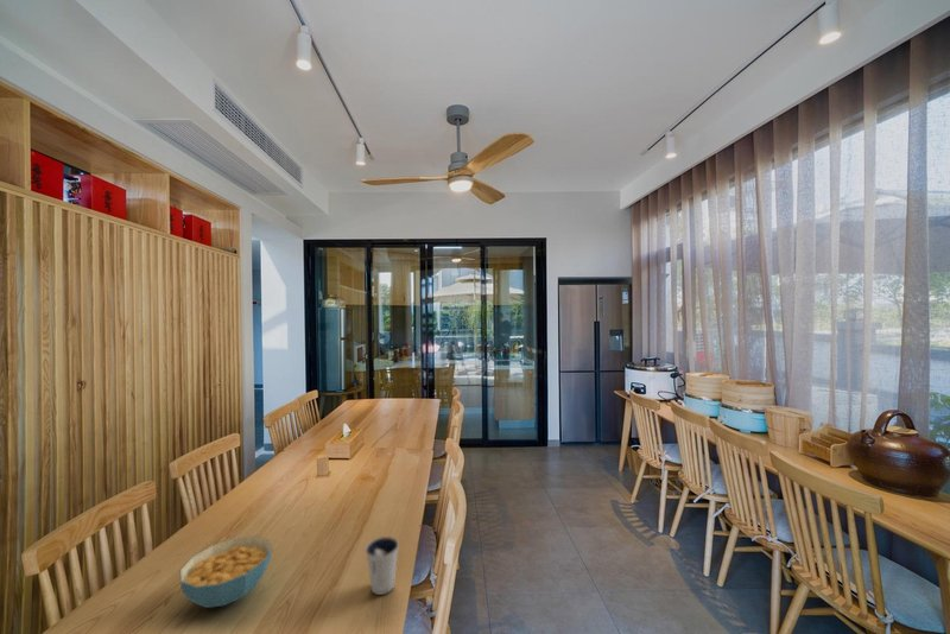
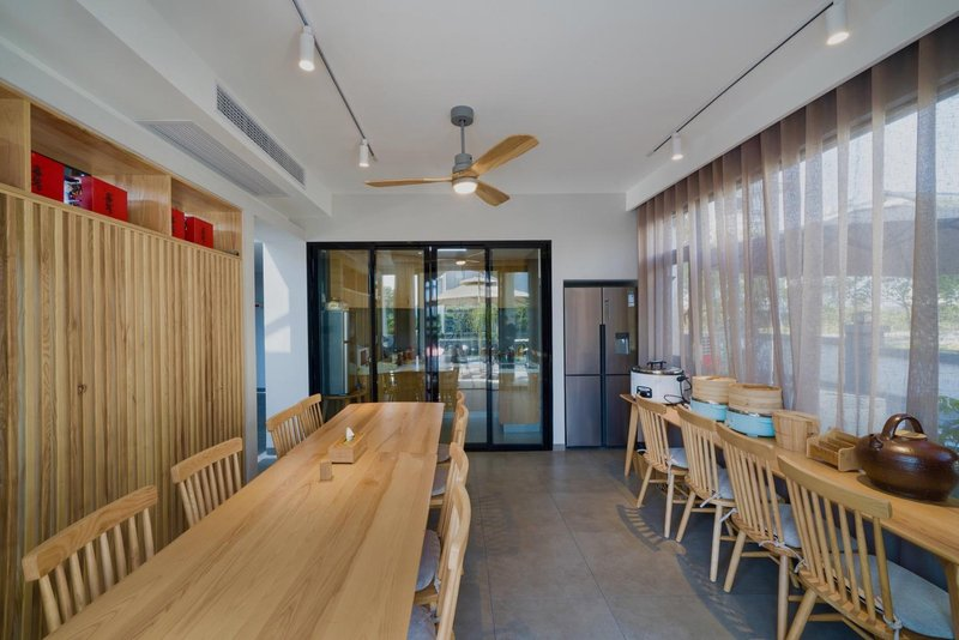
- dixie cup (382, 566)
- cereal bowl (228, 577)
